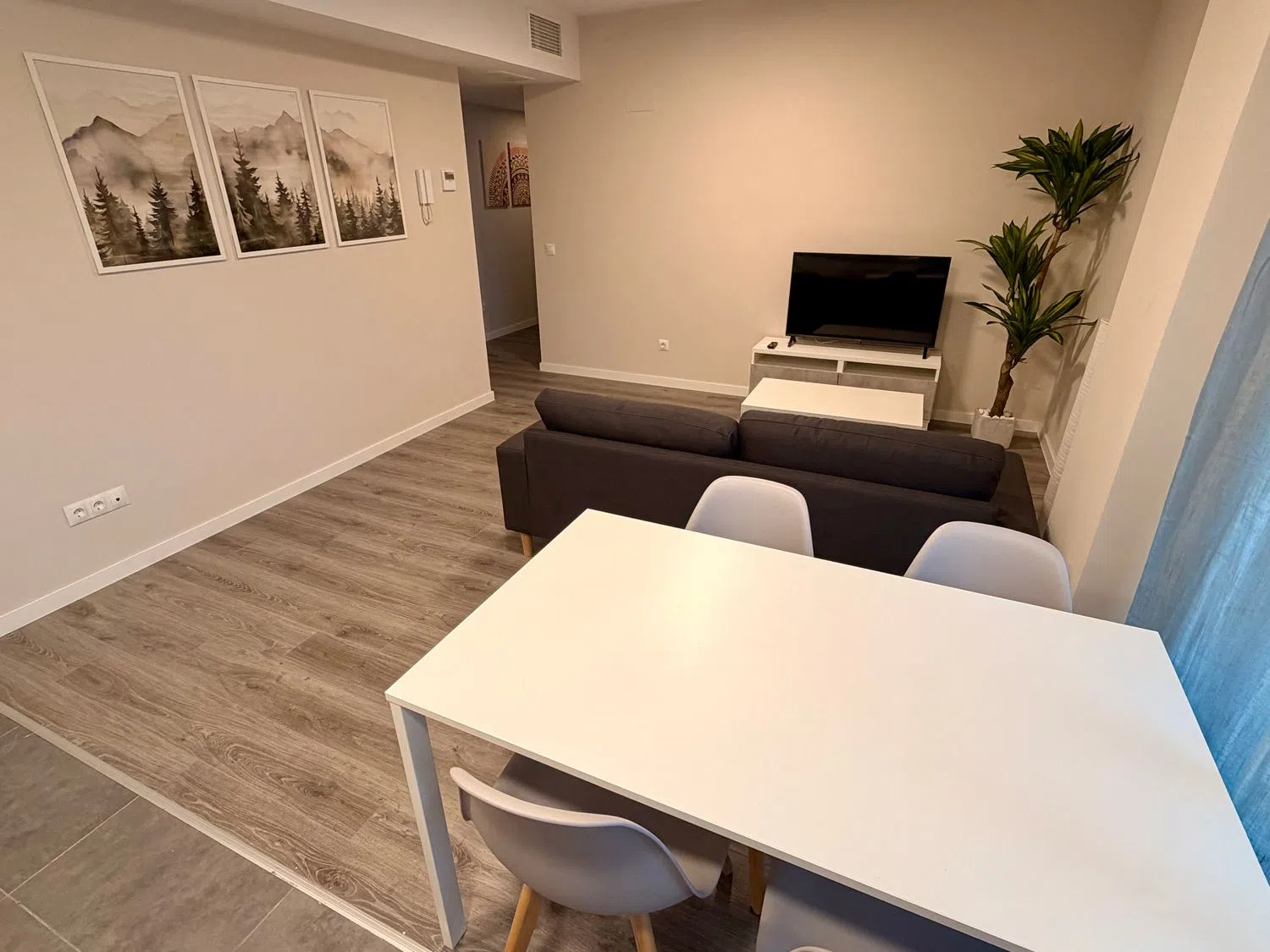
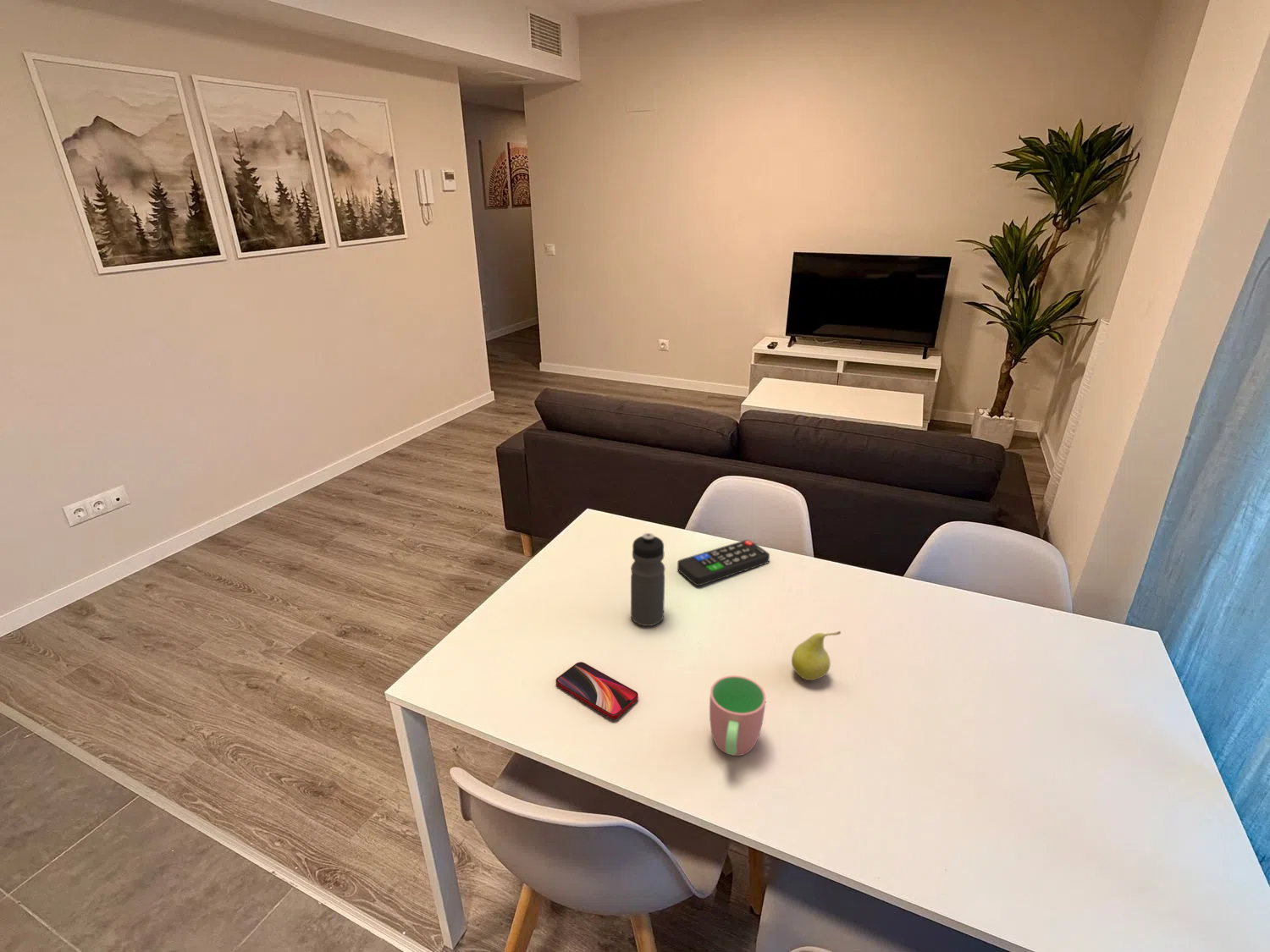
+ water bottle (648, 577)
+ fruit (814, 651)
+ remote control (724, 560)
+ smartphone (596, 689)
+ cup (734, 724)
